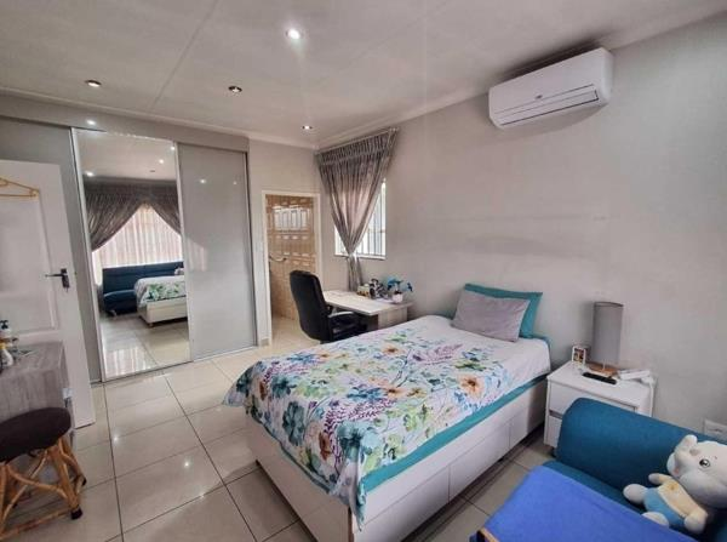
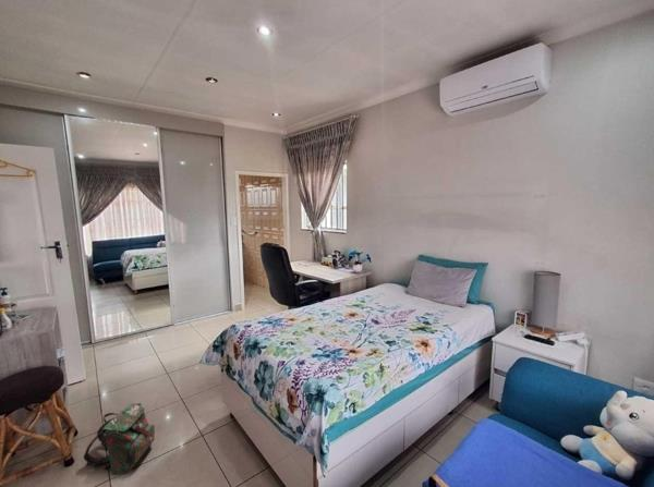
+ backpack (117, 435)
